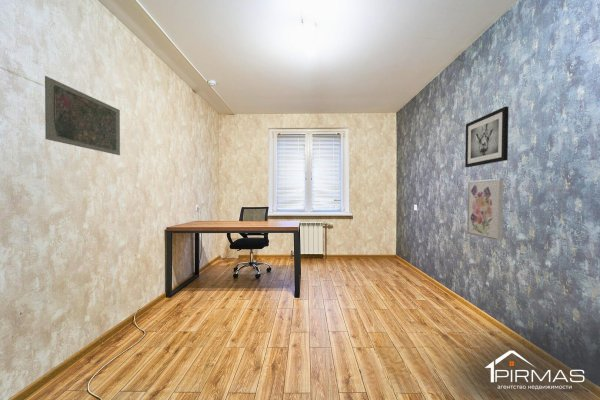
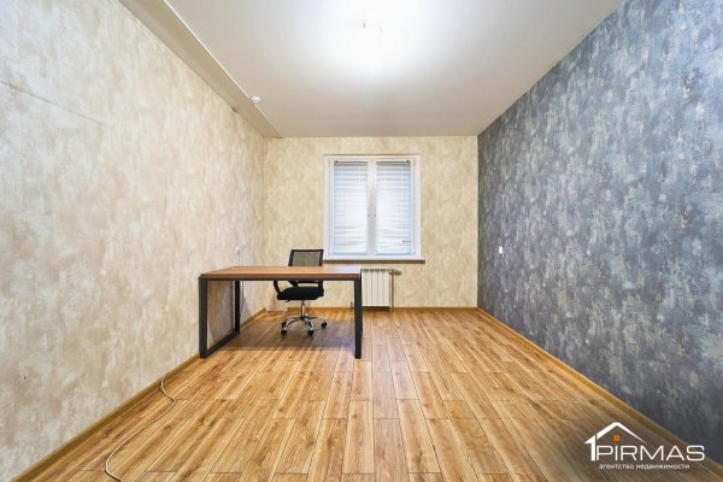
- wall art (483, 208)
- wall art (484, 140)
- road map (89, 122)
